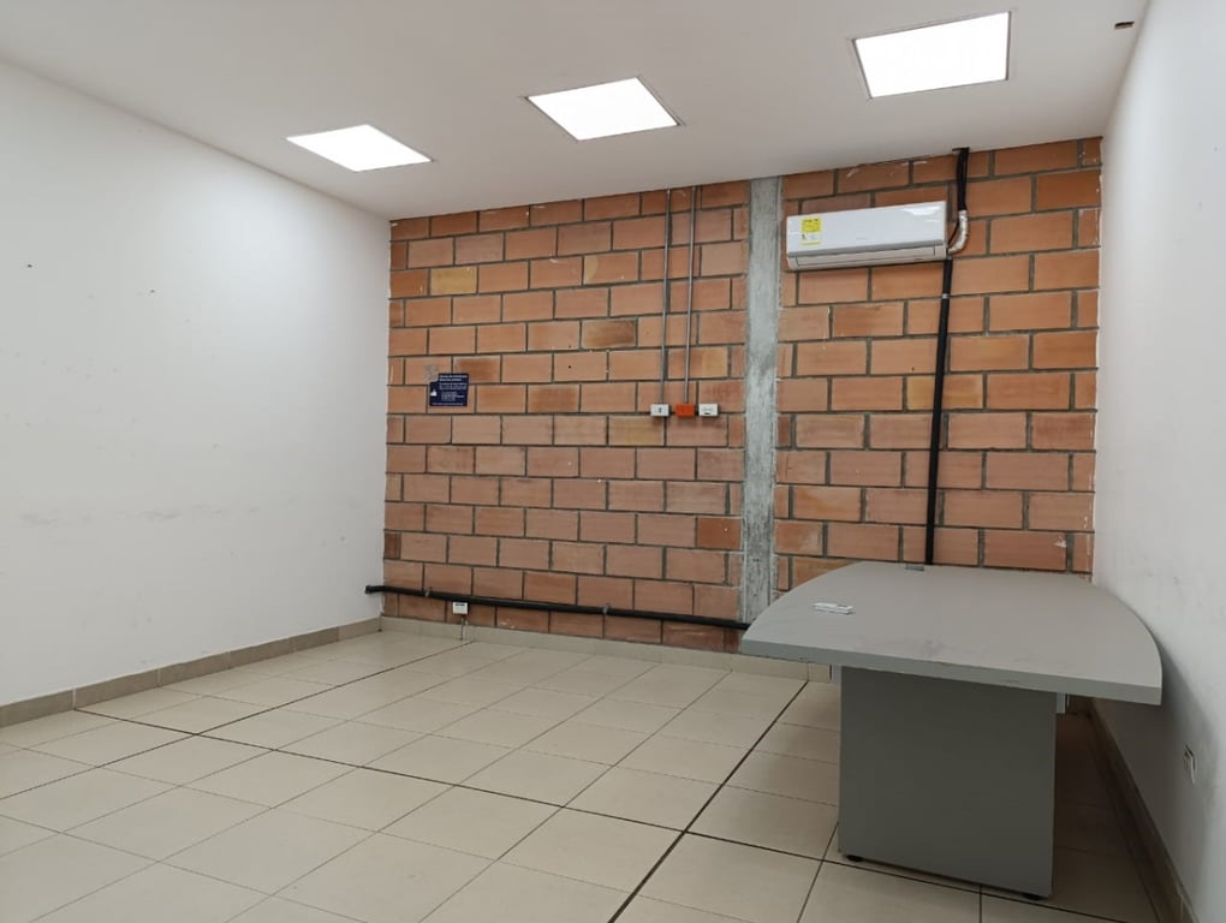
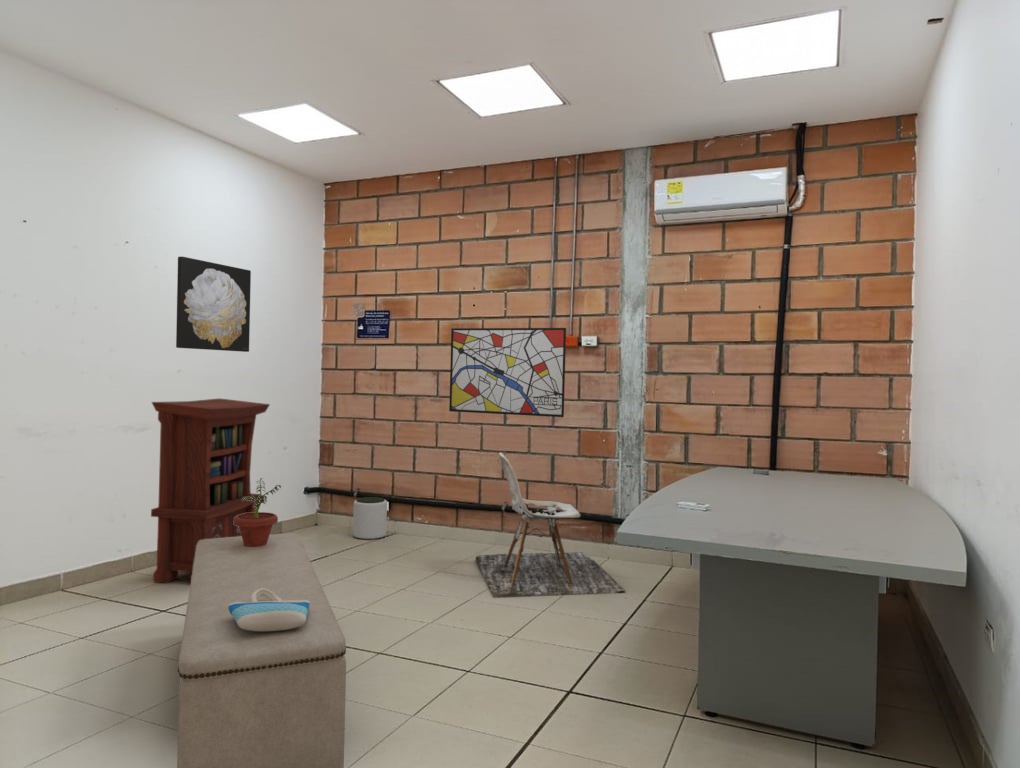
+ plant pot (370, 517)
+ lectern (213, 486)
+ wall art (505, 371)
+ potted plant (257, 511)
+ wall art (215, 307)
+ bench (254, 632)
+ chair (546, 513)
+ tote bag (270, 604)
